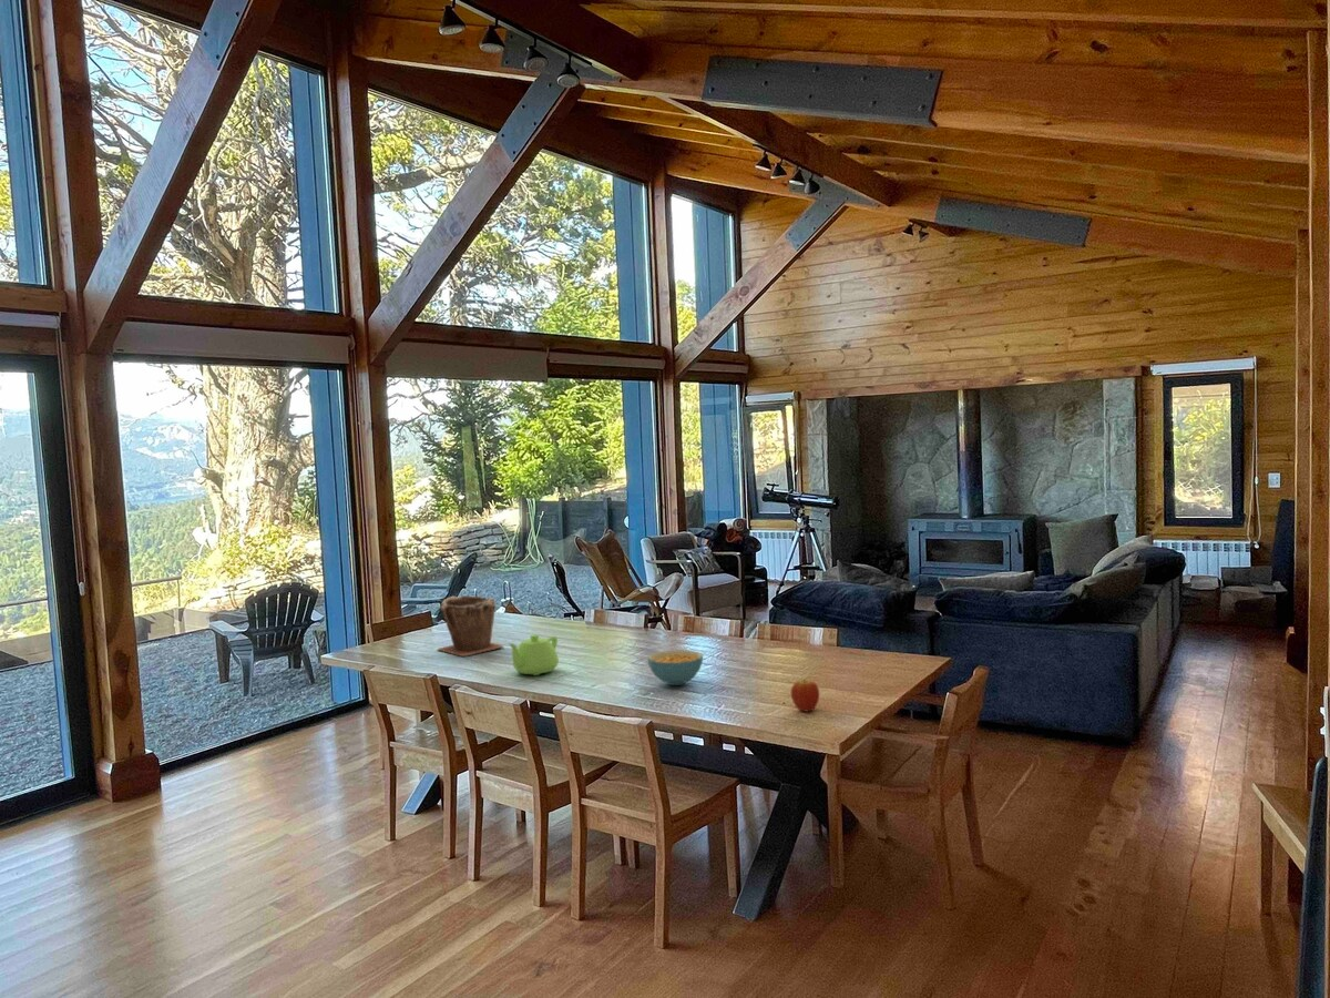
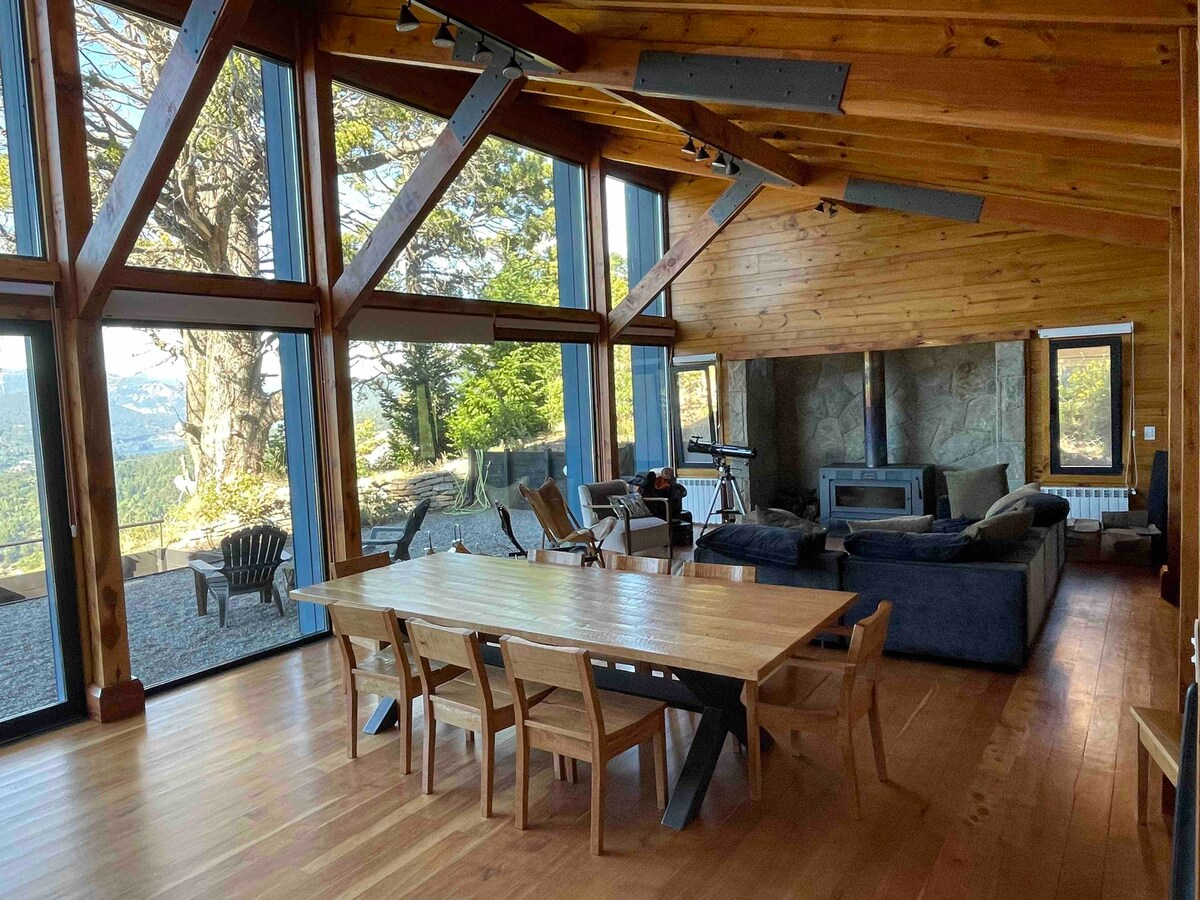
- cereal bowl (675, 670)
- plant pot (469, 623)
- teapot (533, 653)
- fruit (805, 693)
